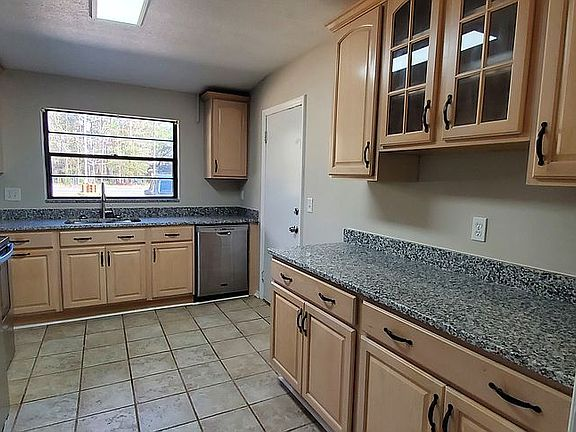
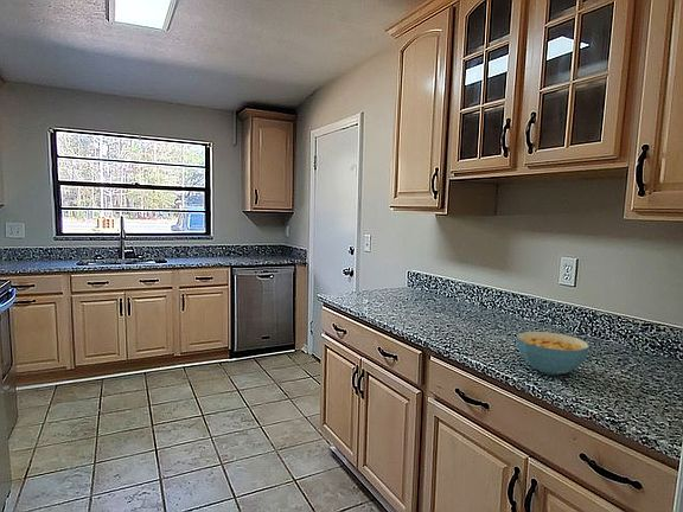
+ cereal bowl (550, 356)
